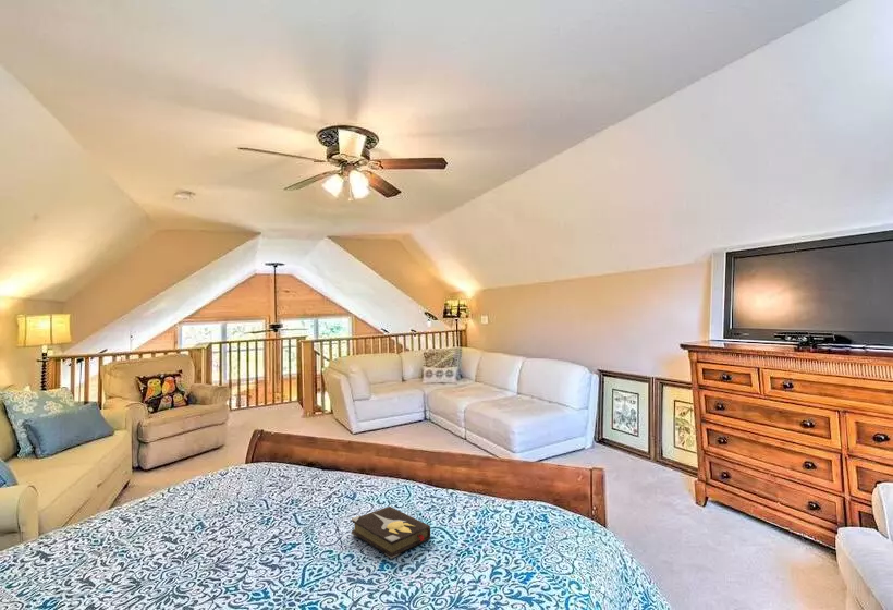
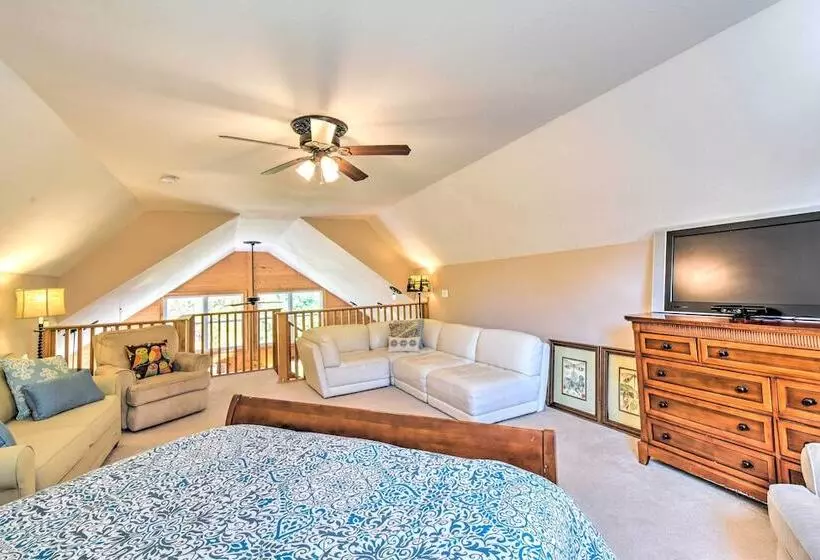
- hardback book (390, 527)
